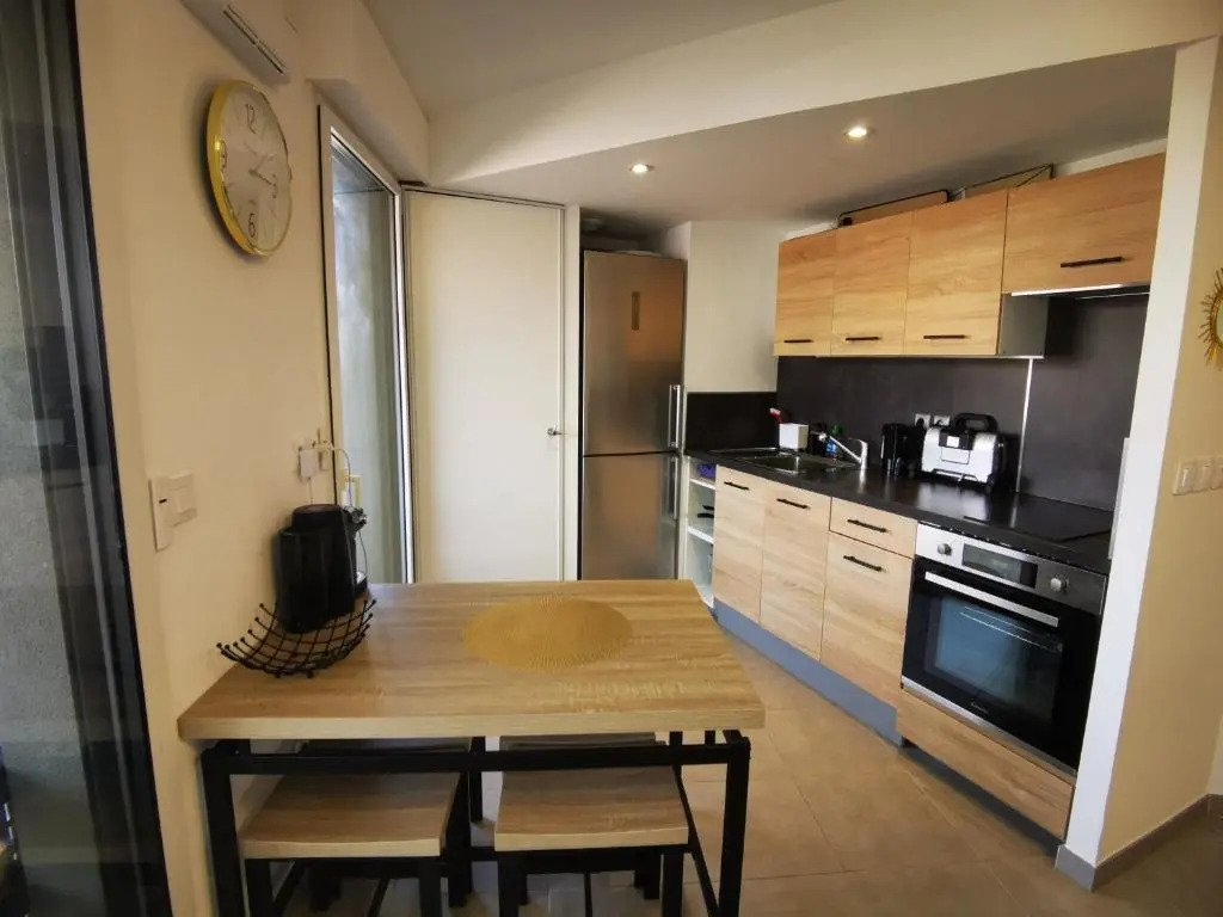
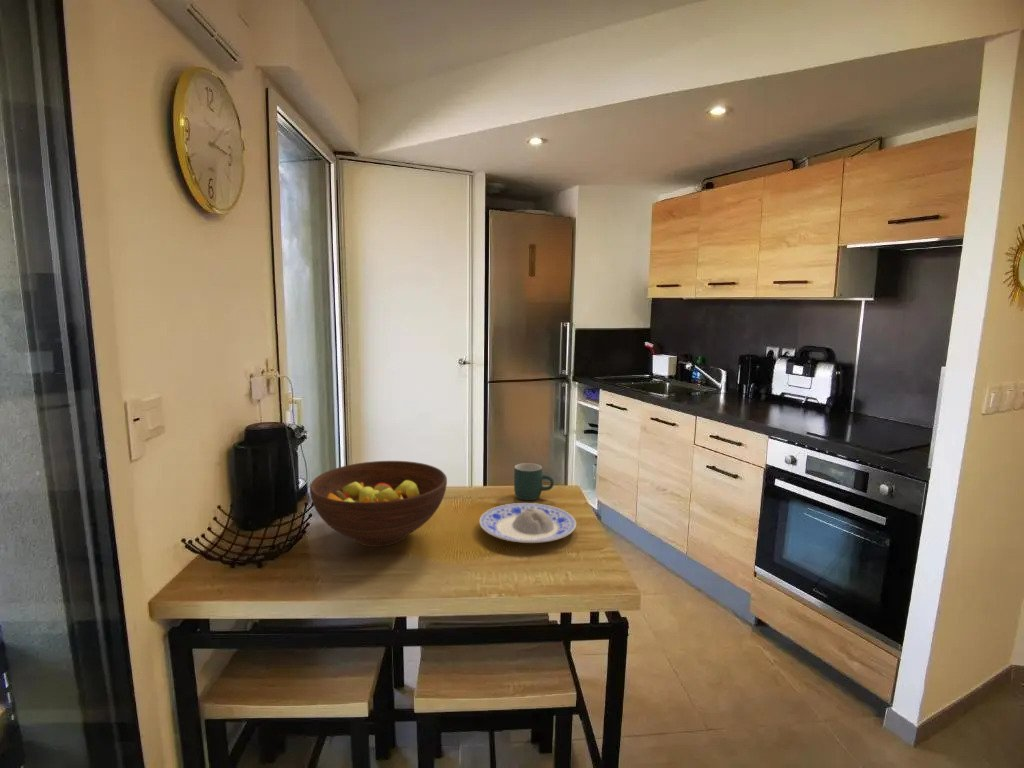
+ fruit bowl (380, 508)
+ mug (532, 481)
+ plate (527, 520)
